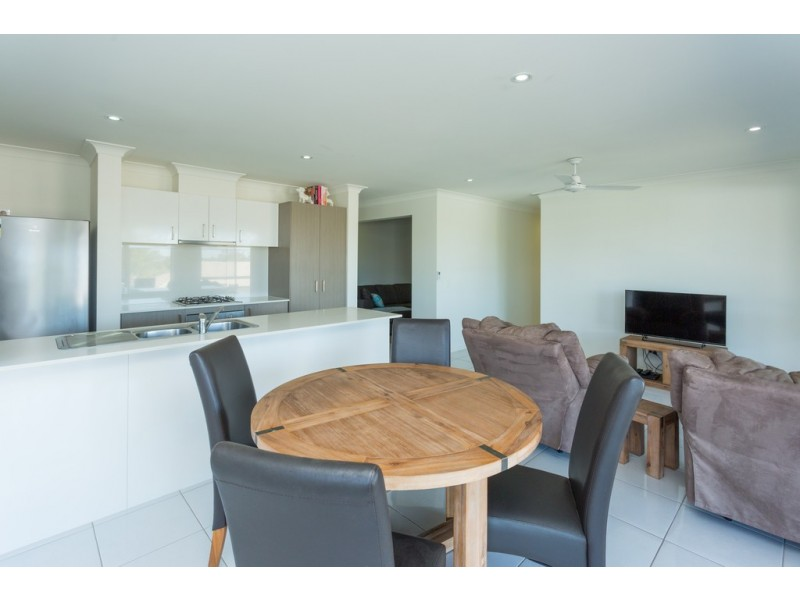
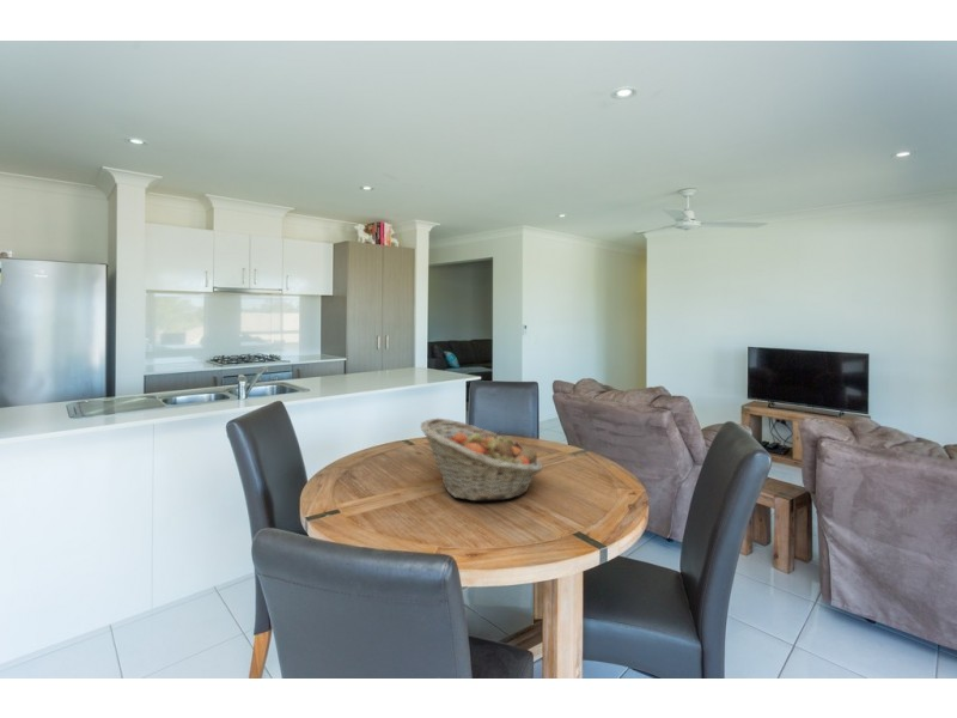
+ fruit basket (480, 454)
